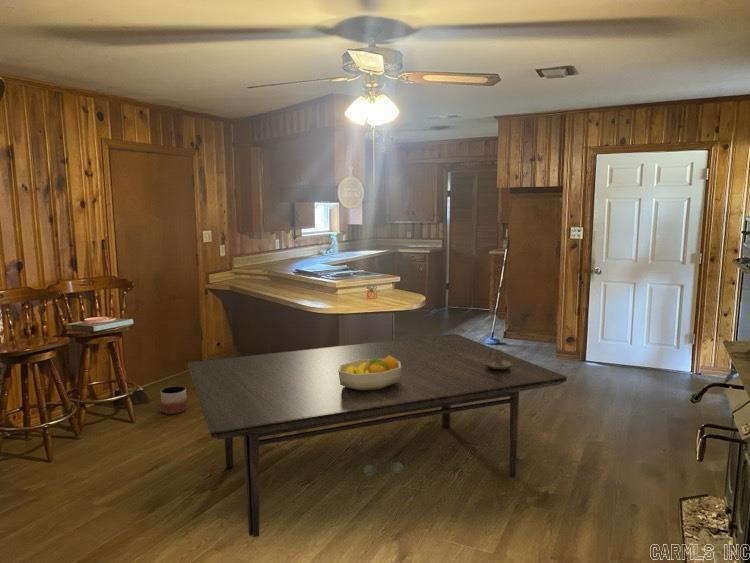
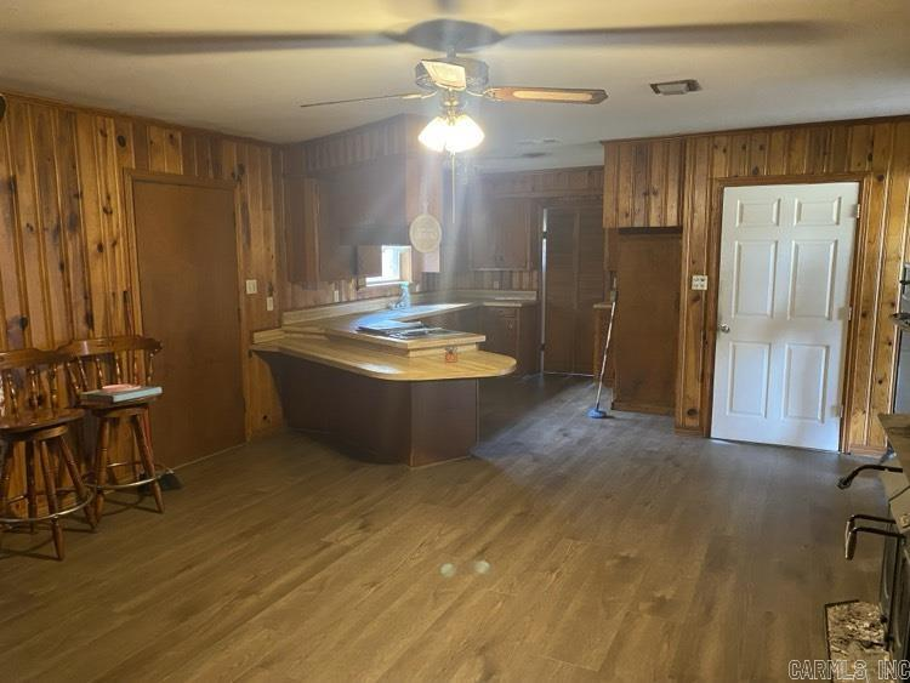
- fruit bowl (370, 370)
- candle holder (497, 358)
- planter (173, 400)
- dining table (368, 421)
